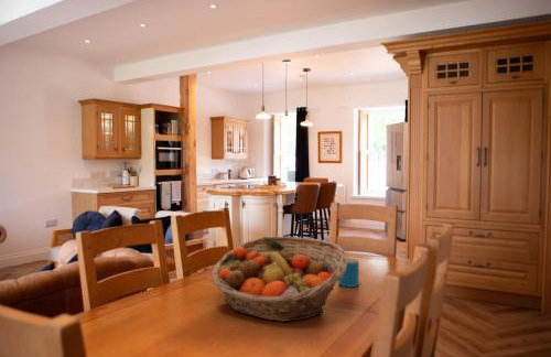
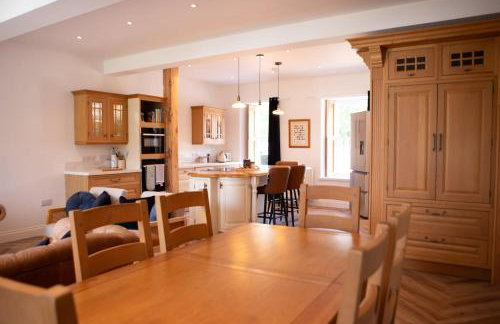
- mug (349, 271)
- fruit basket (278, 274)
